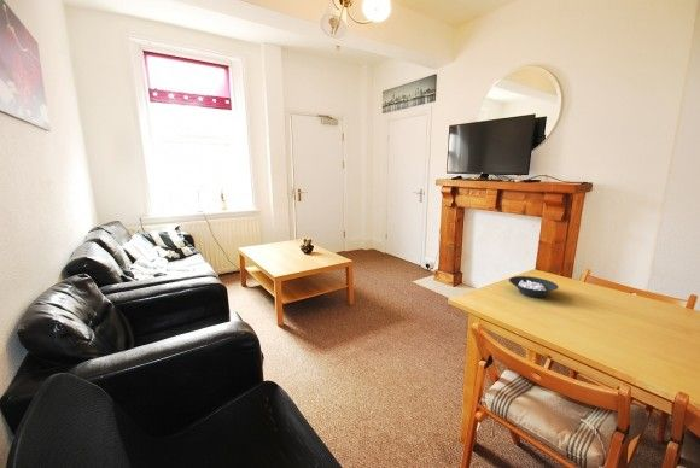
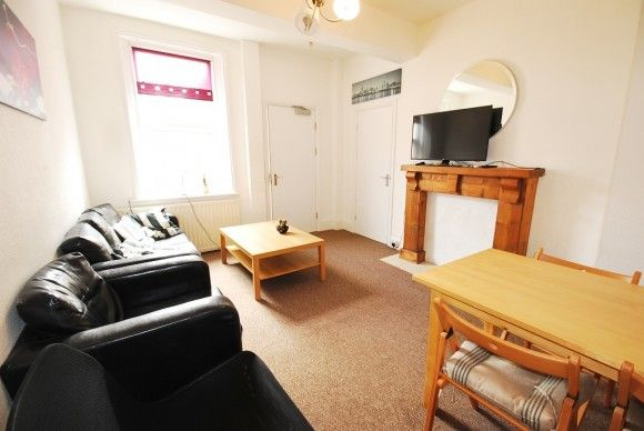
- cereal bowl (532, 287)
